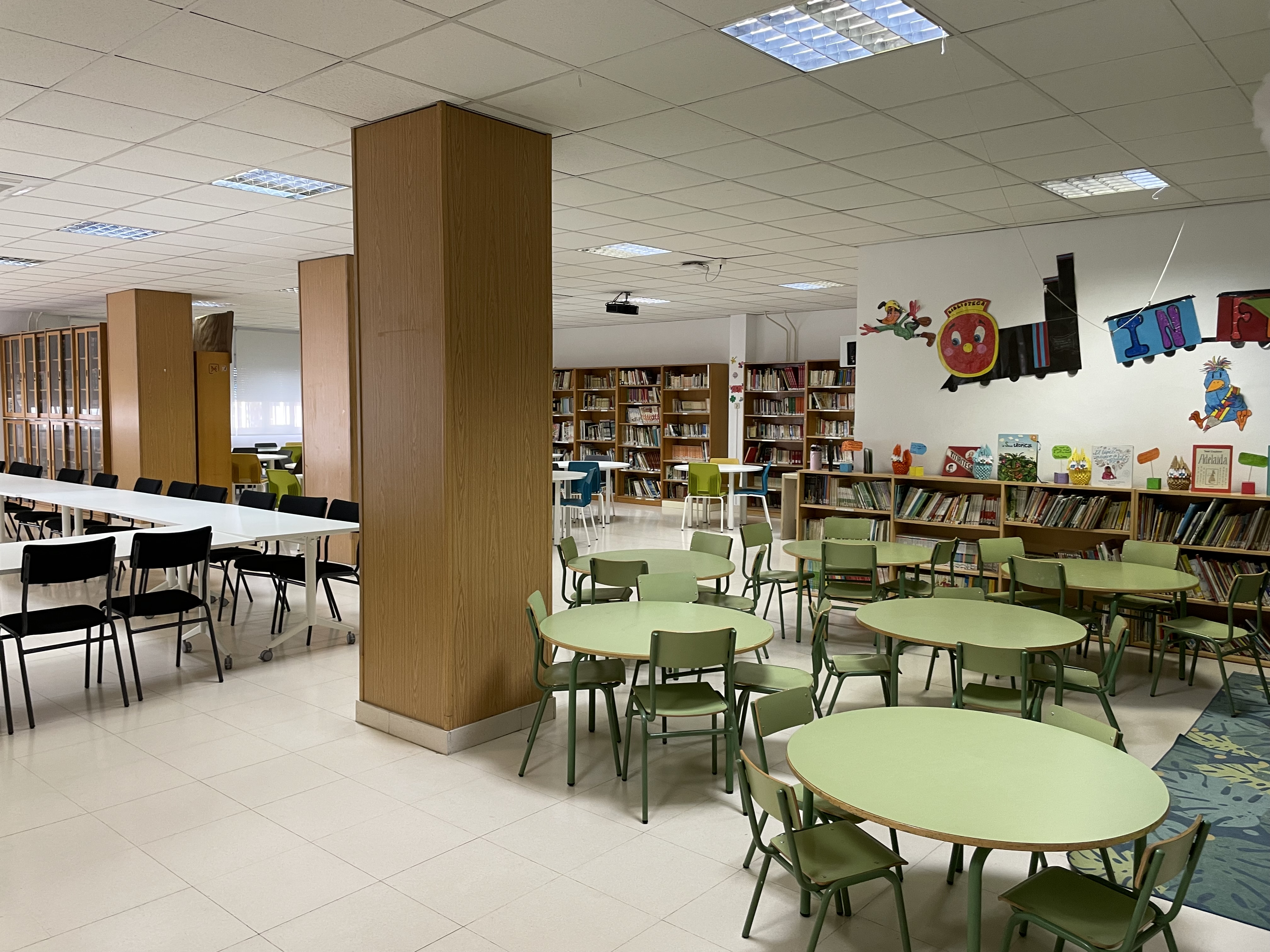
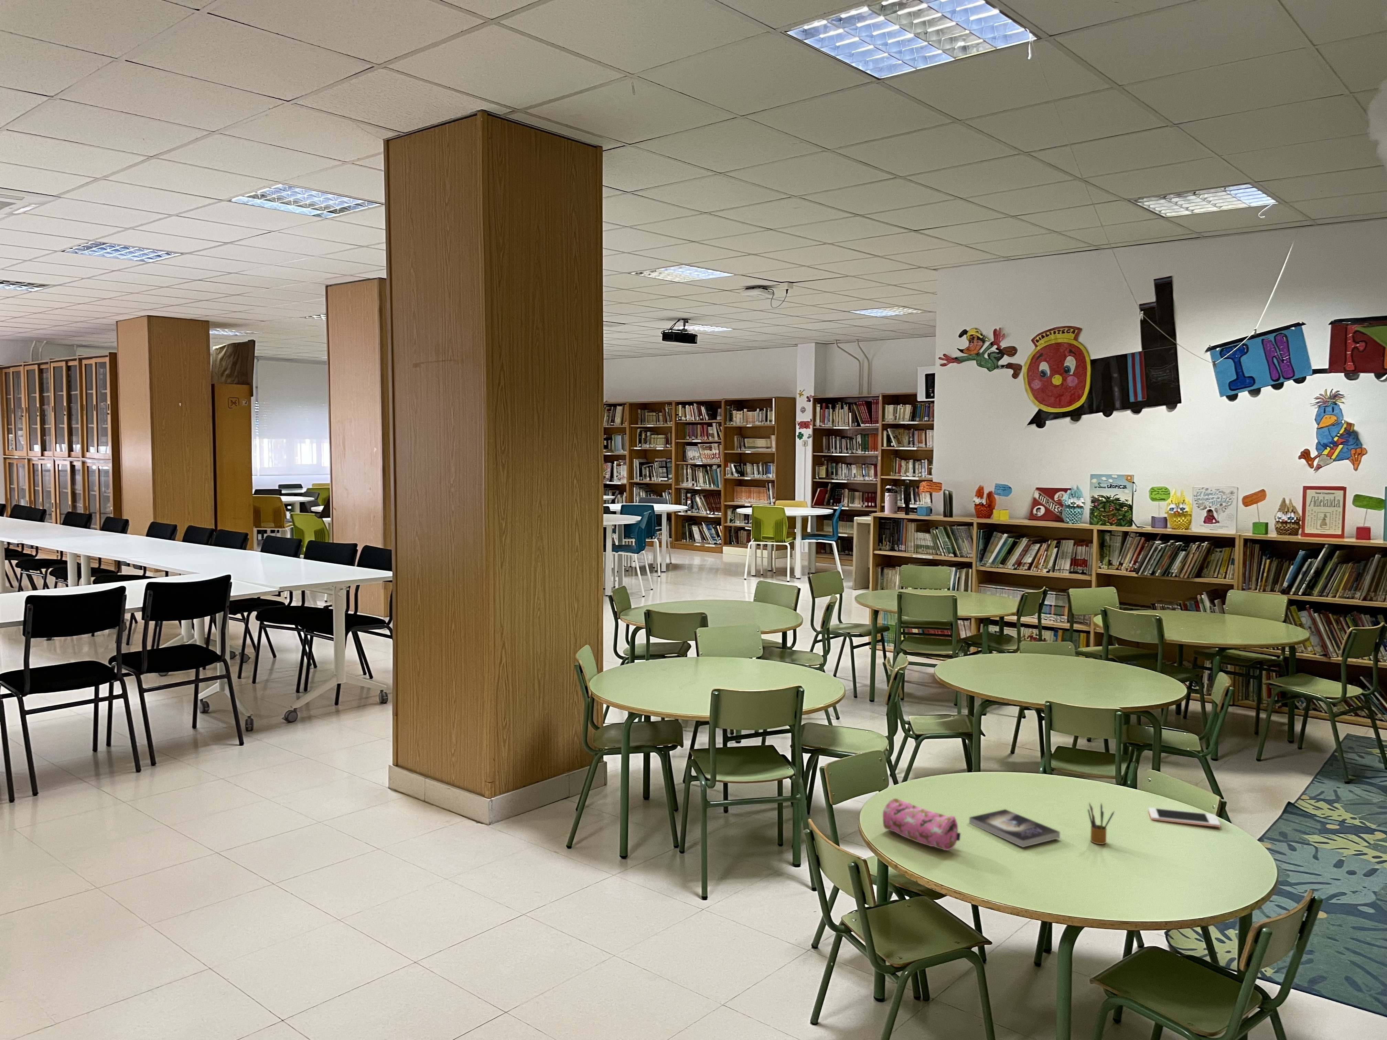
+ cell phone (1184, 817)
+ pencil box (1101, 824)
+ pencil case (920, 824)
+ book (1013, 827)
